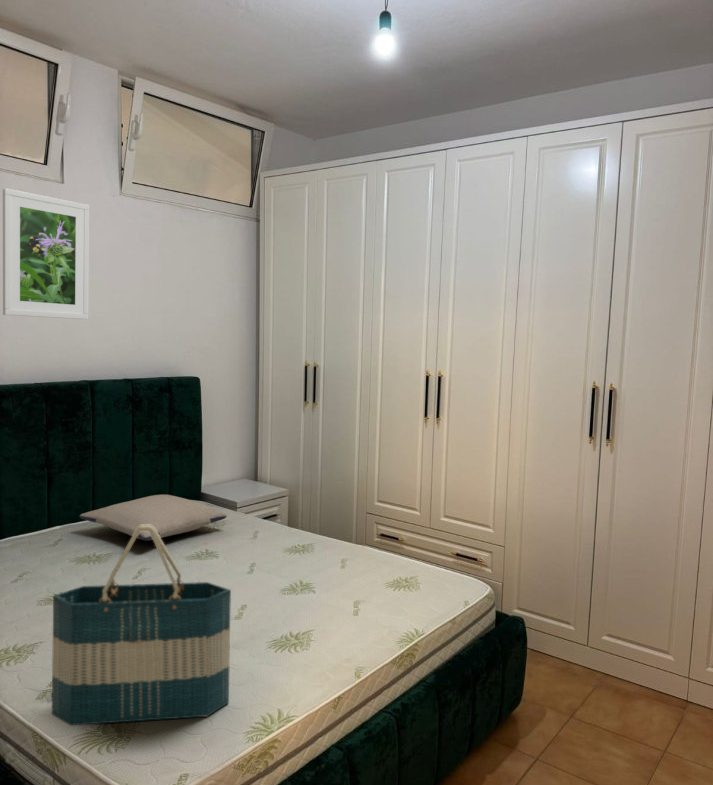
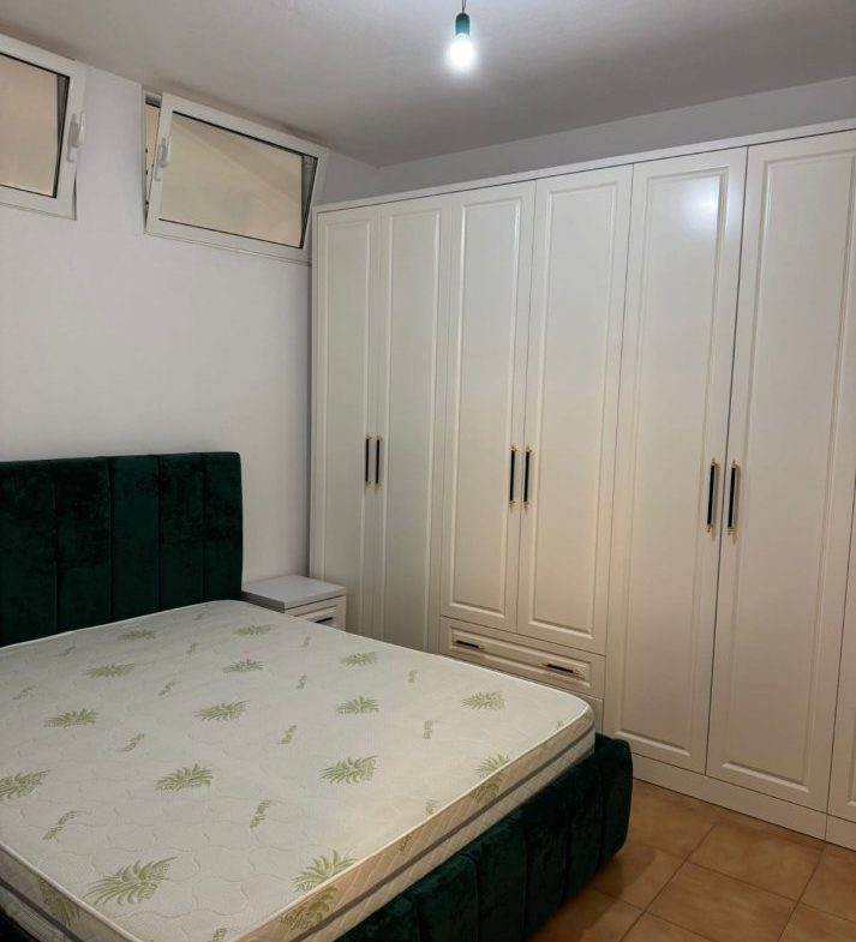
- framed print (48, 257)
- pillow (154, 517)
- tote bag (143, 618)
